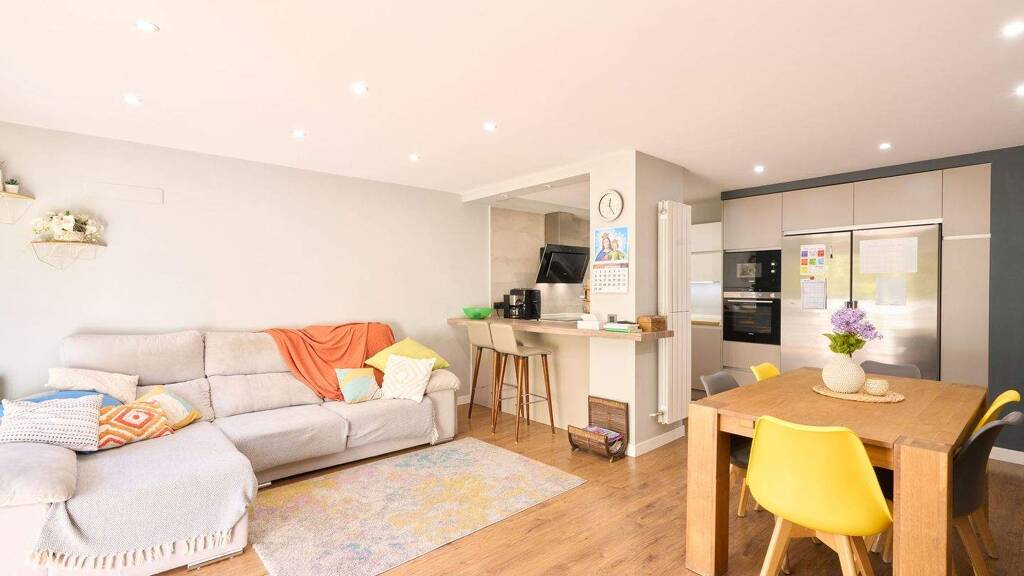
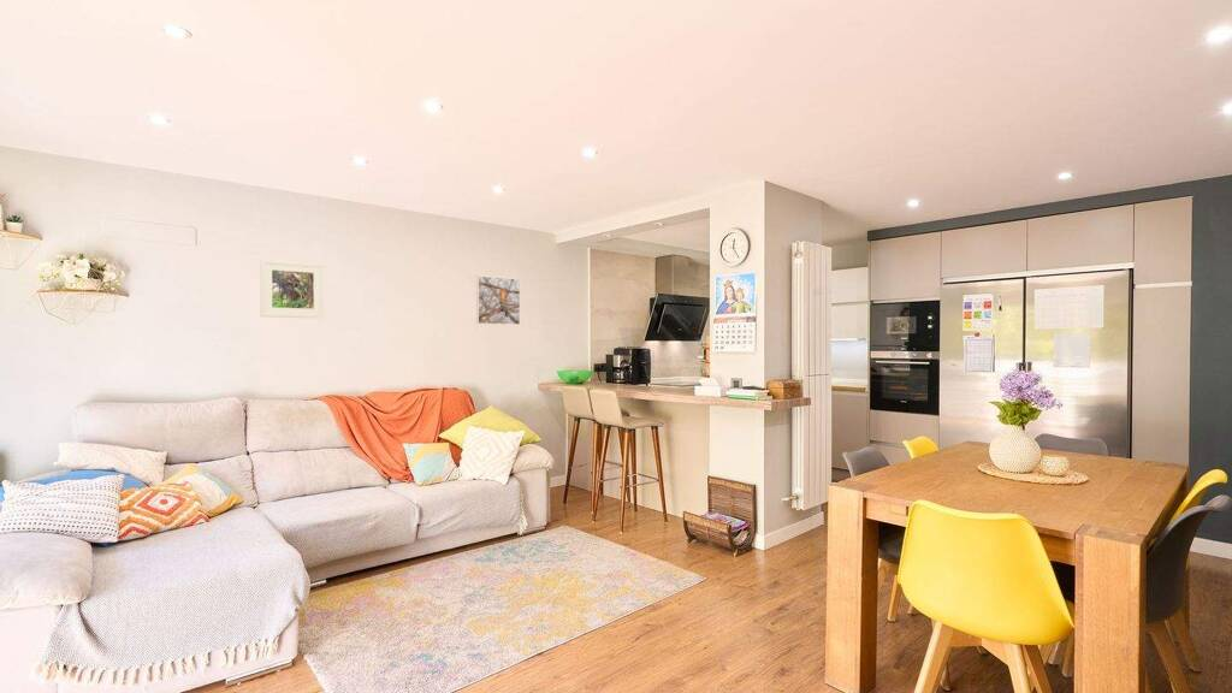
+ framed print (498, 301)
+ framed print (292, 289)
